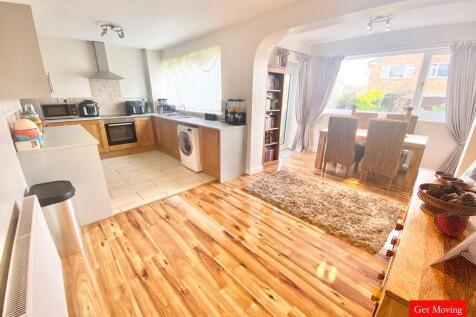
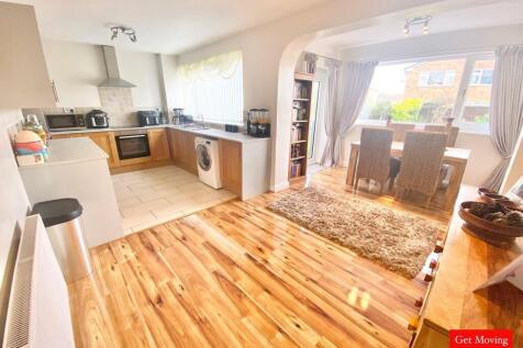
- apple (449, 223)
